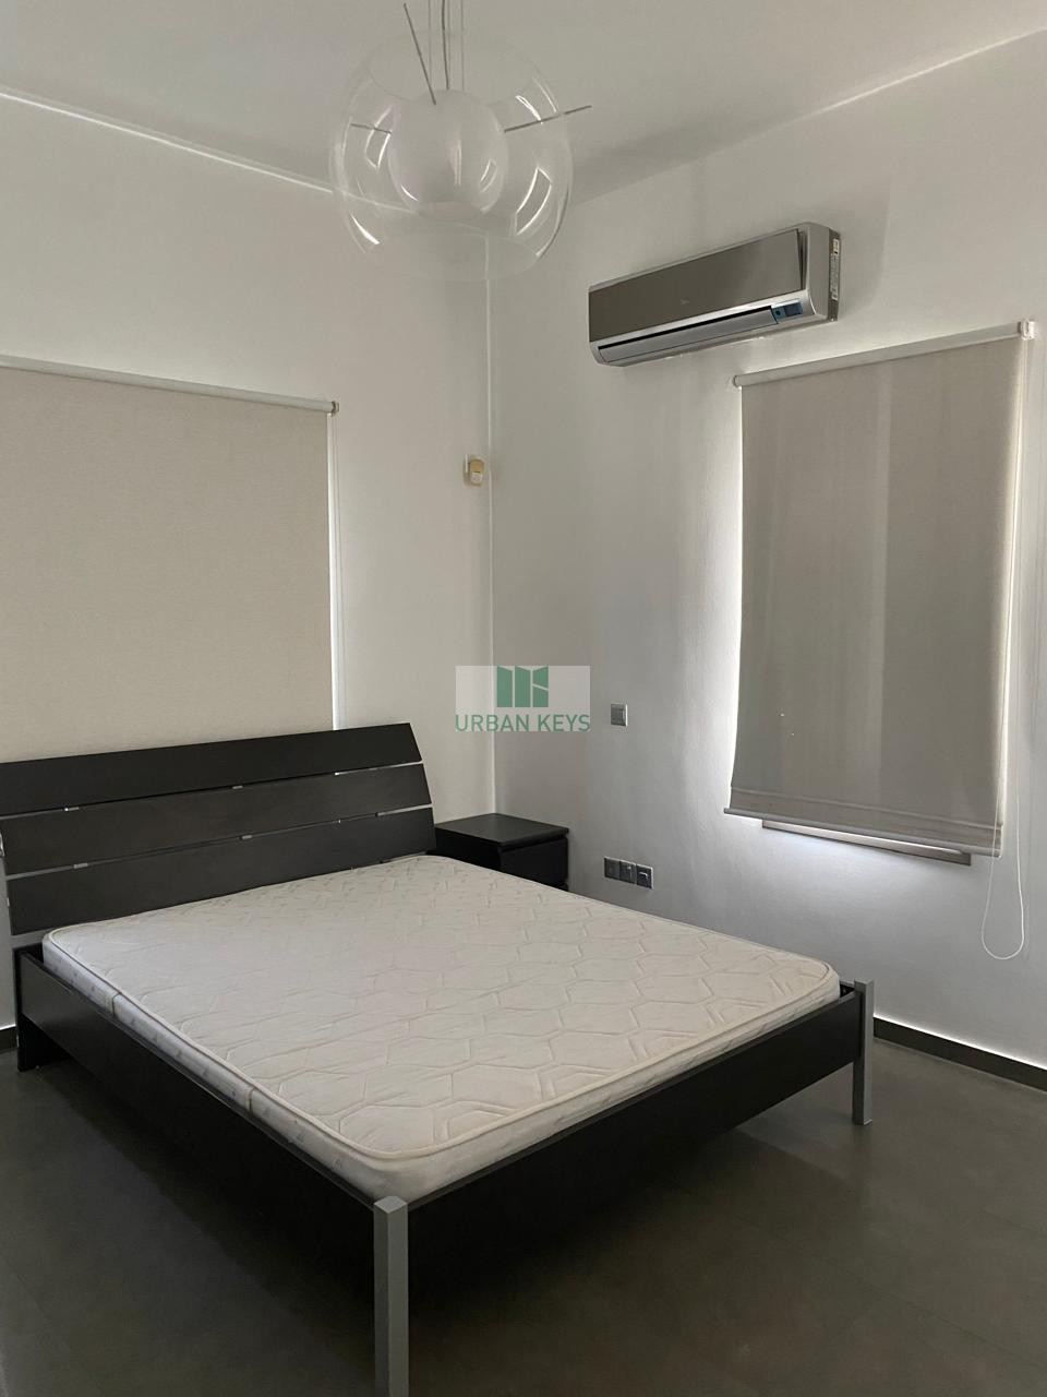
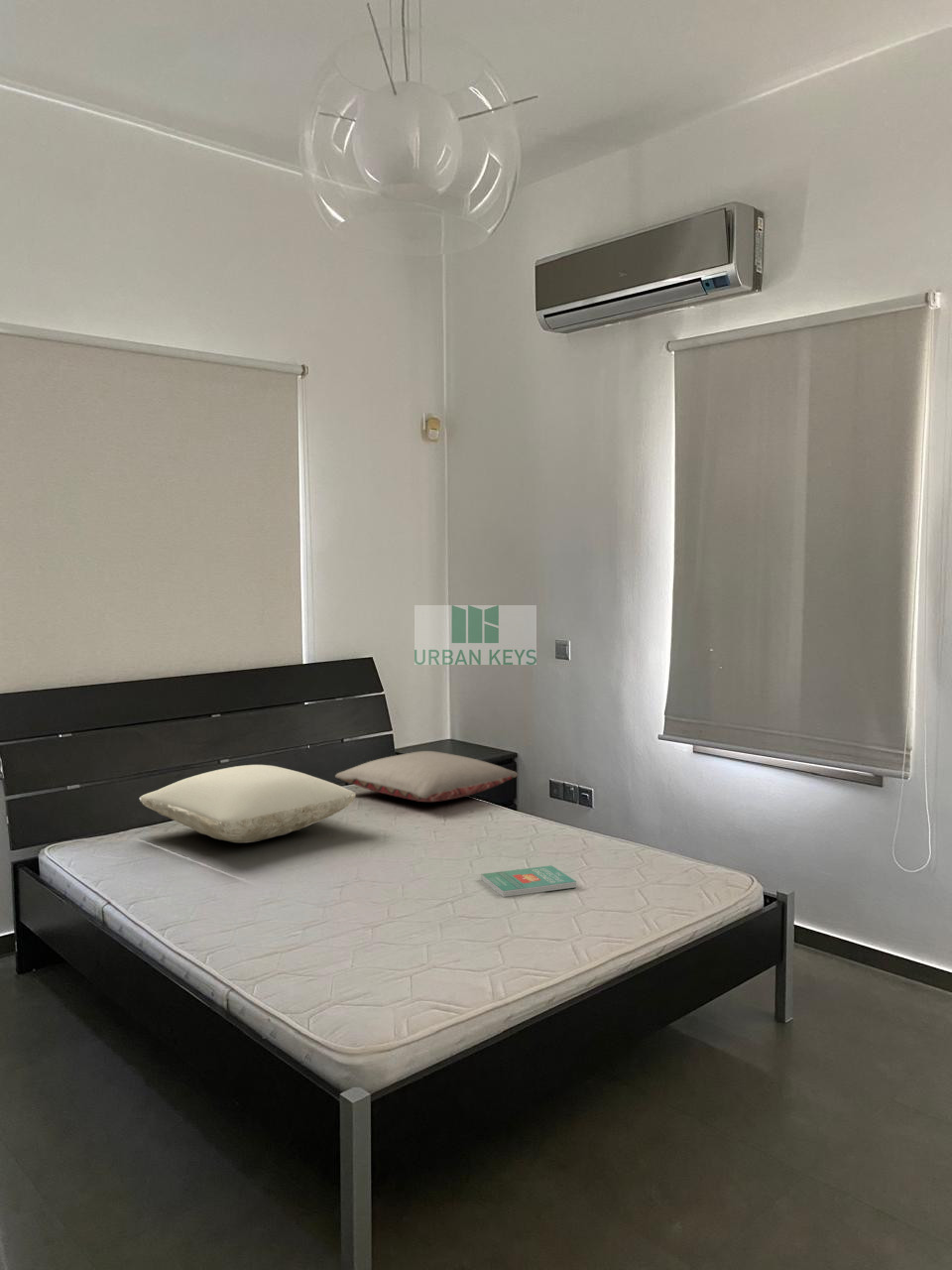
+ pillow (426, 775)
+ book (528, 880)
+ pillow (248, 805)
